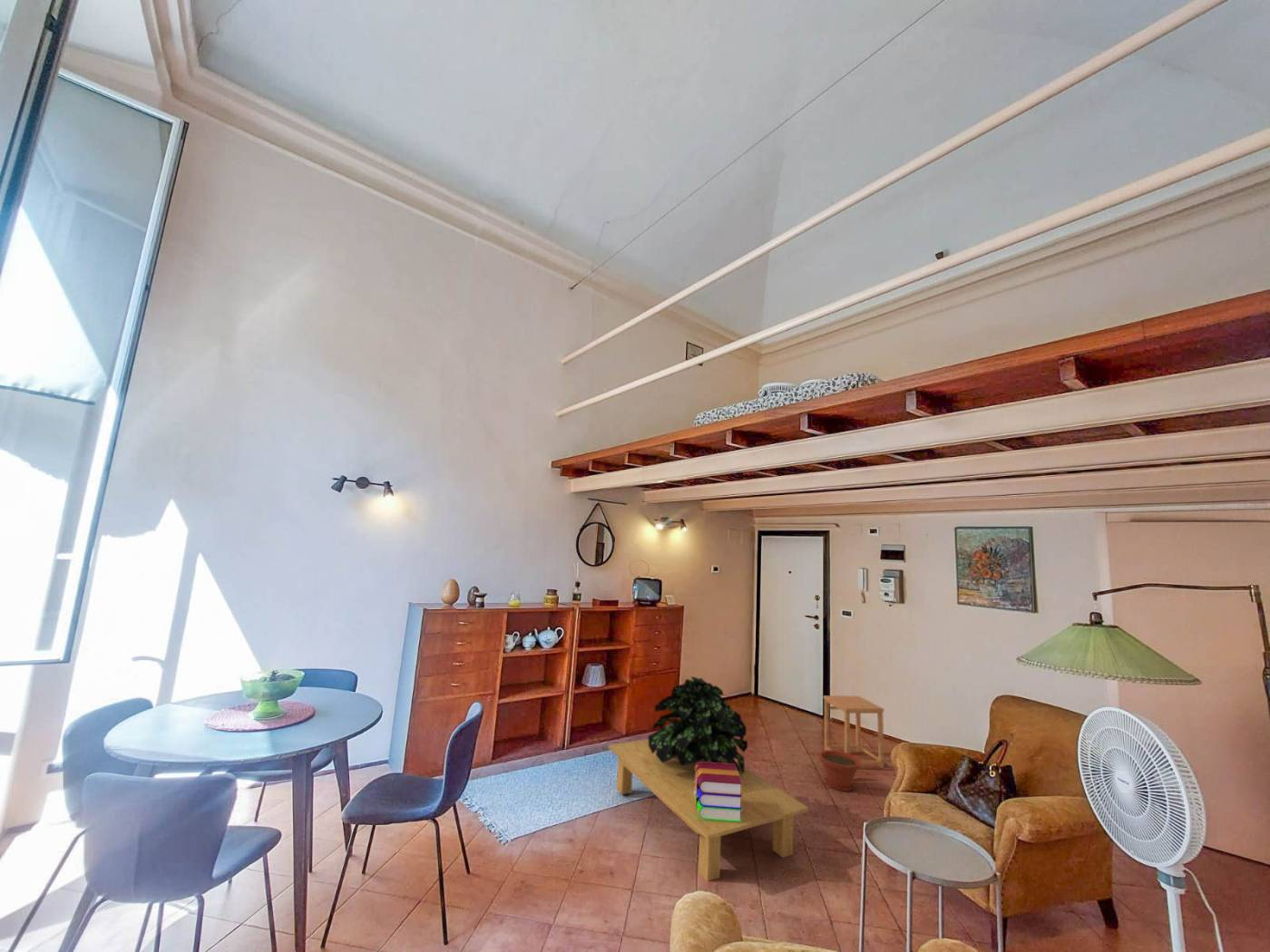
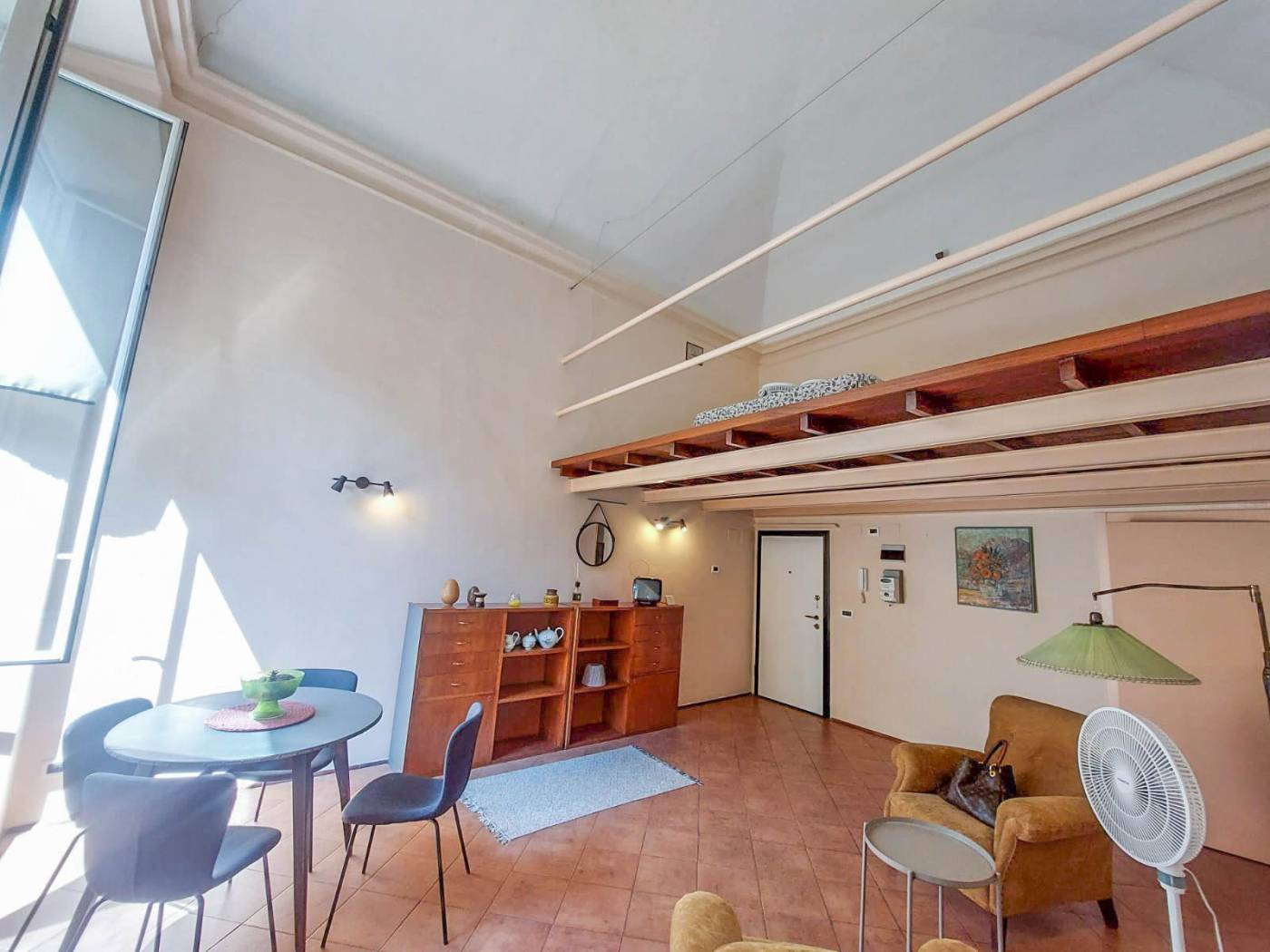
- books (716, 790)
- side table (855, 730)
- coffee table (694, 796)
- plant pot (839, 772)
- potted plant (700, 722)
